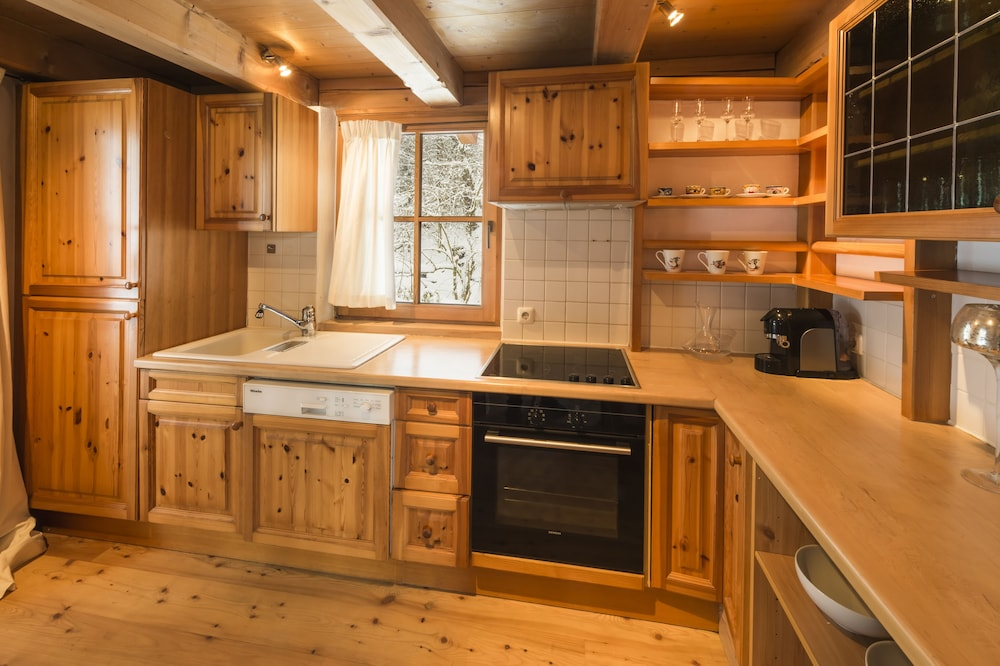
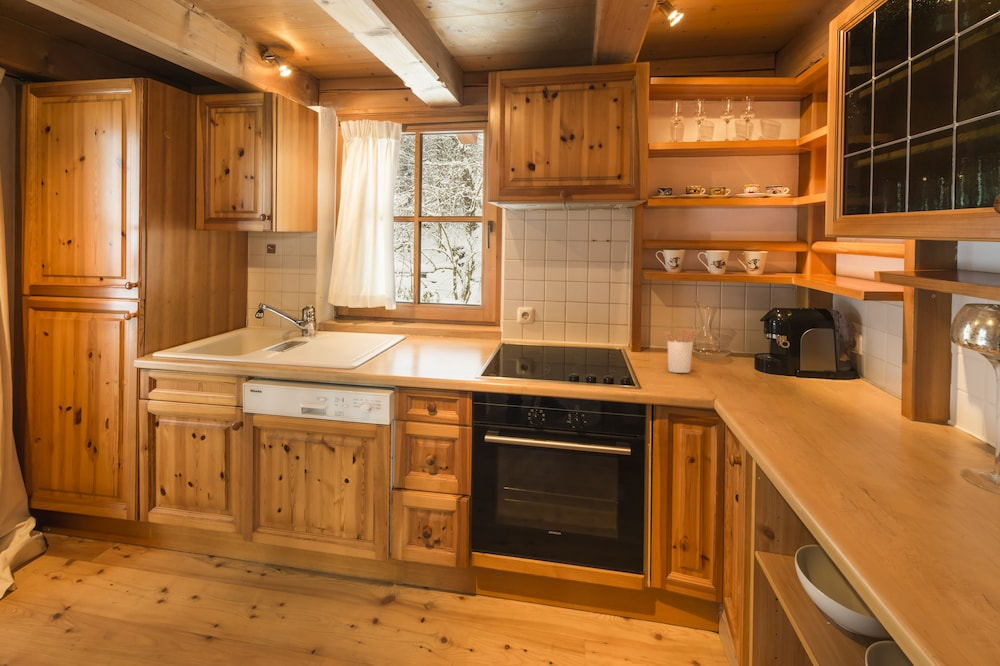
+ utensil holder (682, 349)
